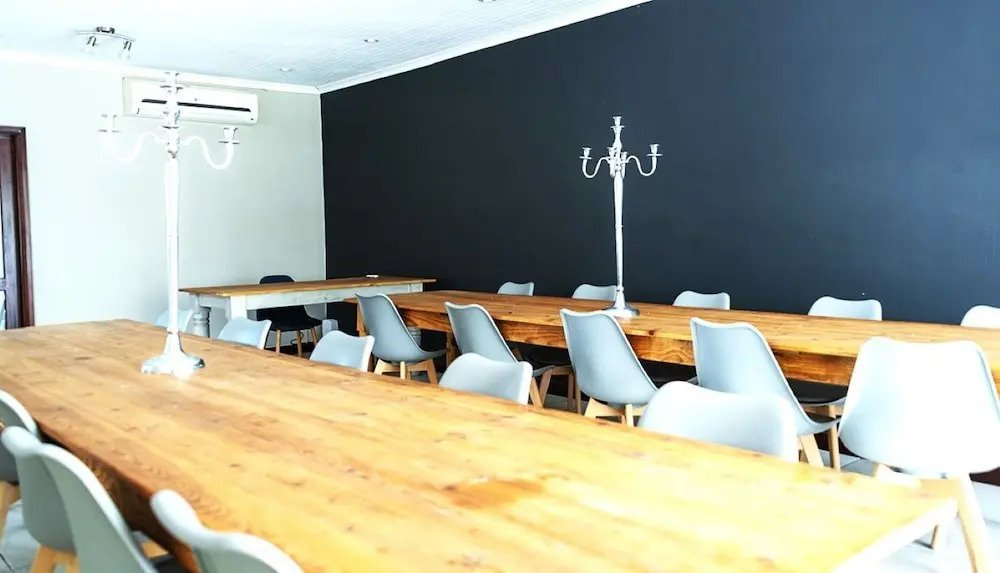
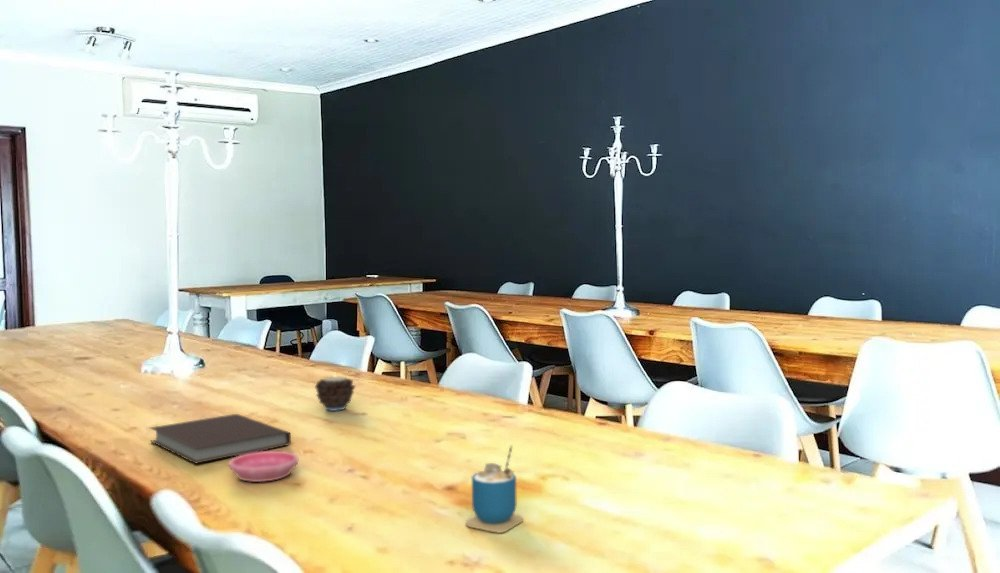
+ notebook (219, 436)
+ cup (493, 483)
+ candle (335, 390)
+ saucer (264, 466)
